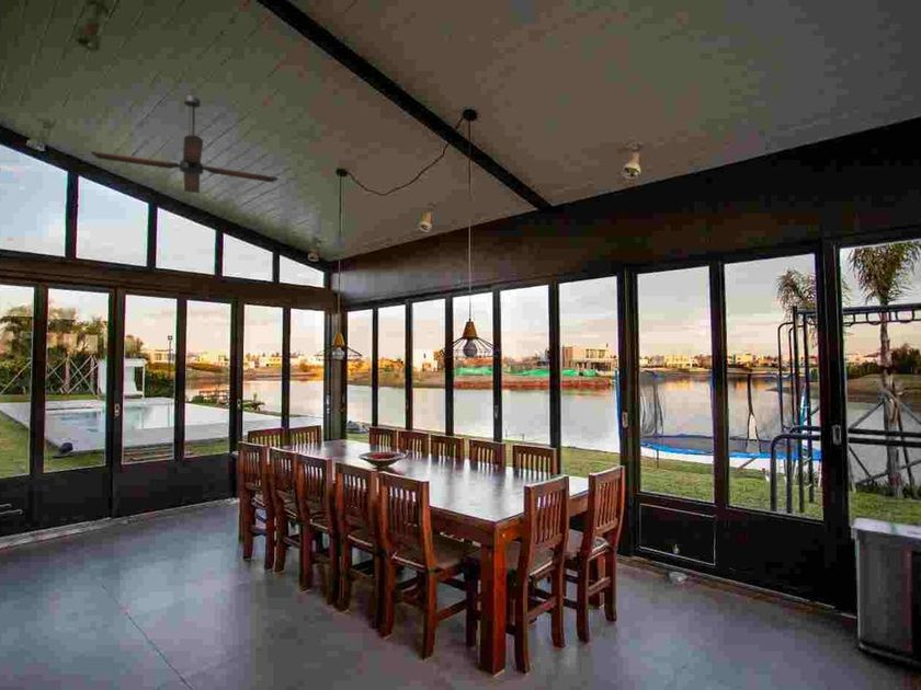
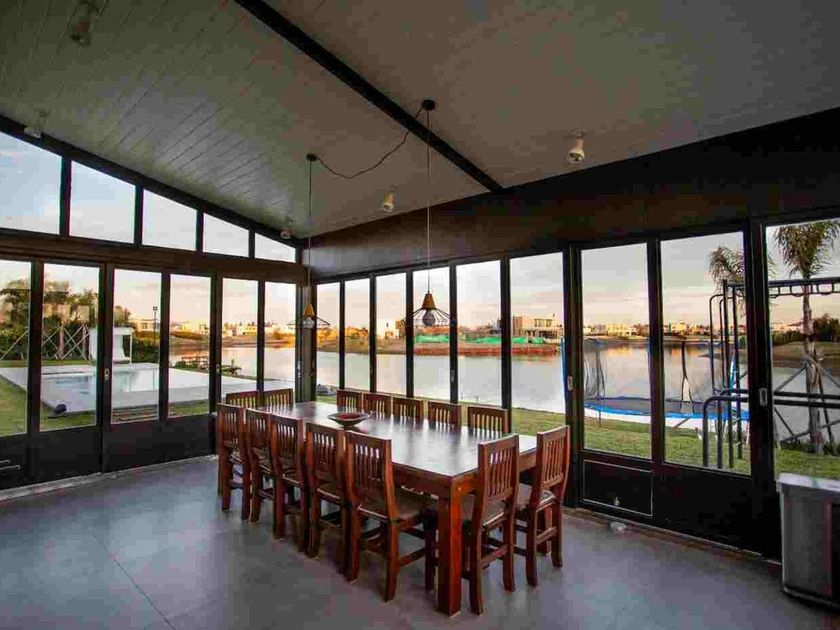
- ceiling fan (191, 136)
